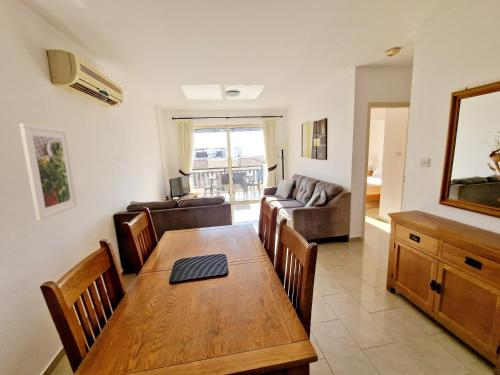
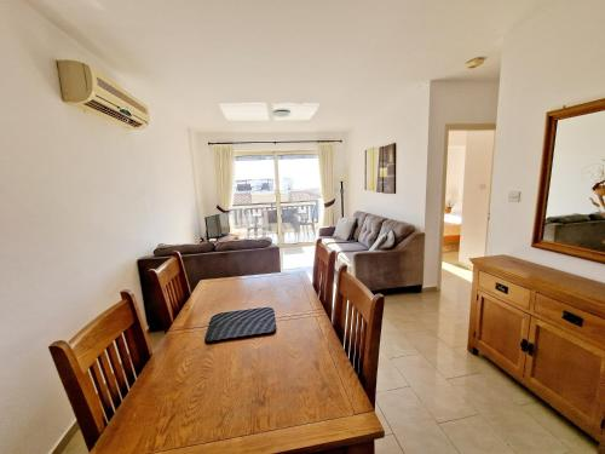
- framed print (52, 171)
